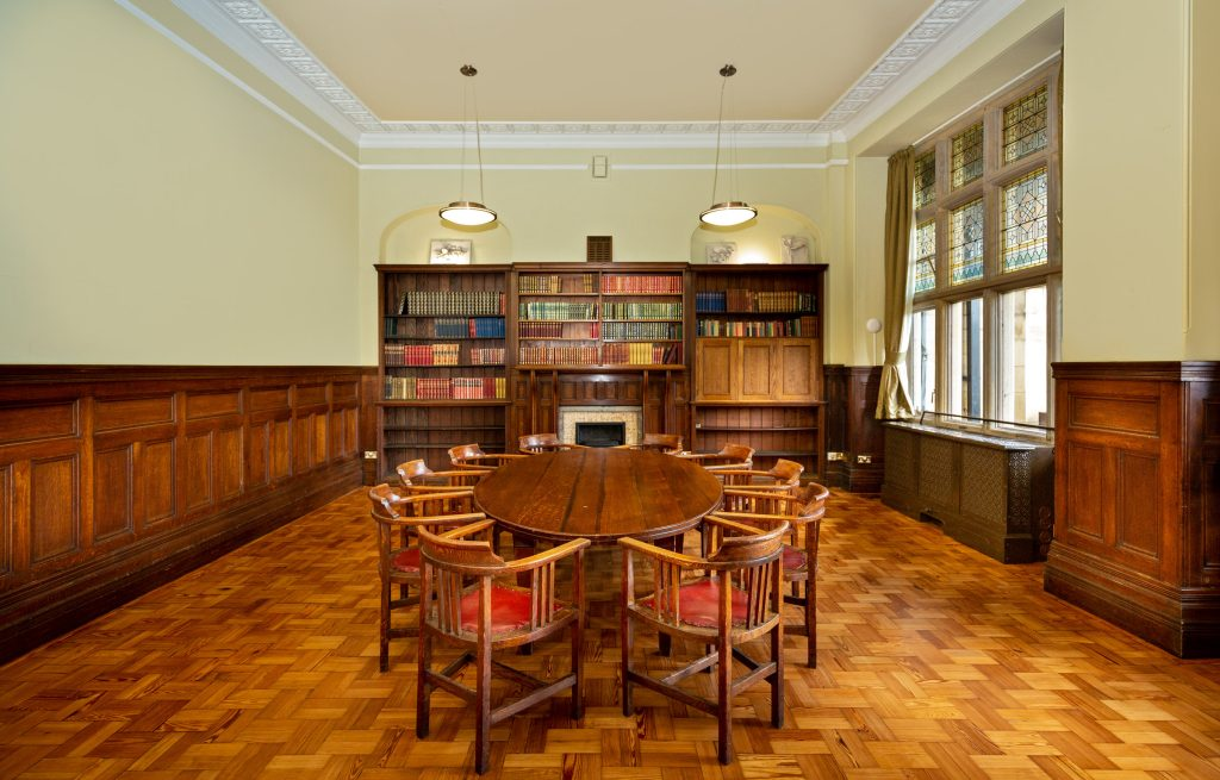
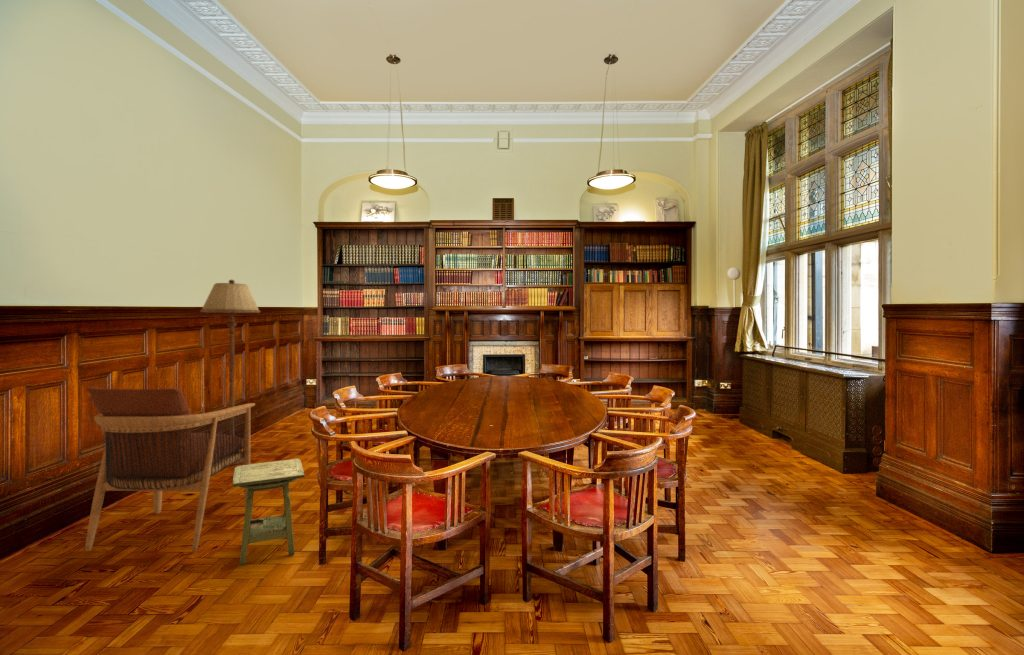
+ armchair (171, 457)
+ side table (268, 517)
+ floor lamp (231, 370)
